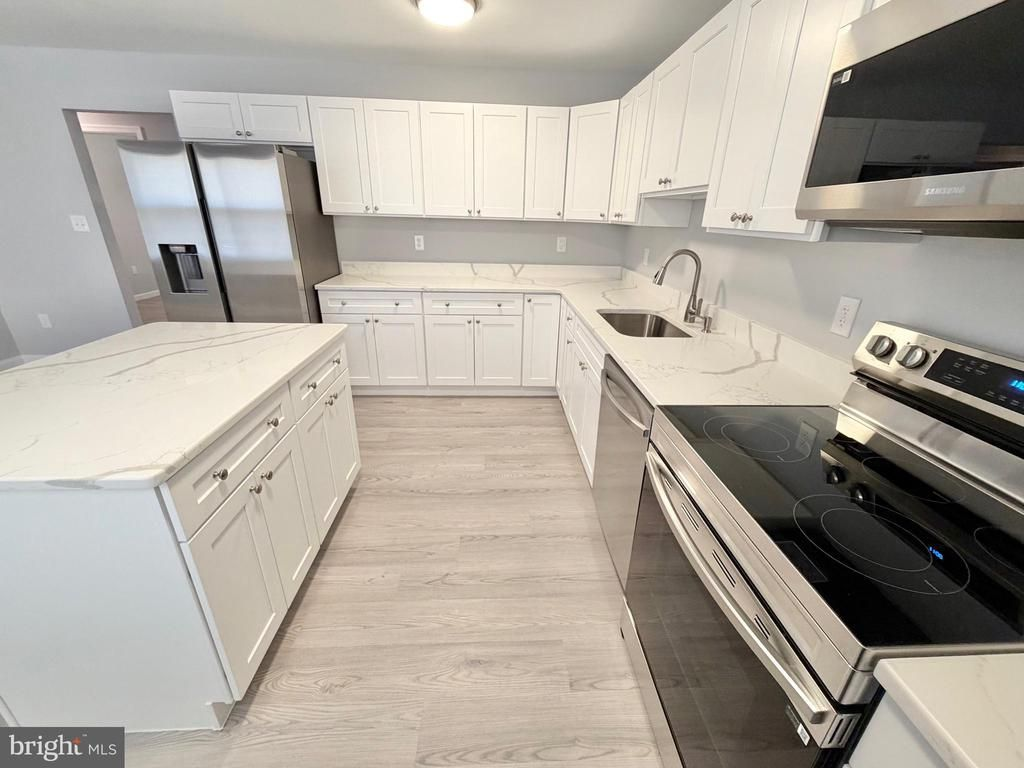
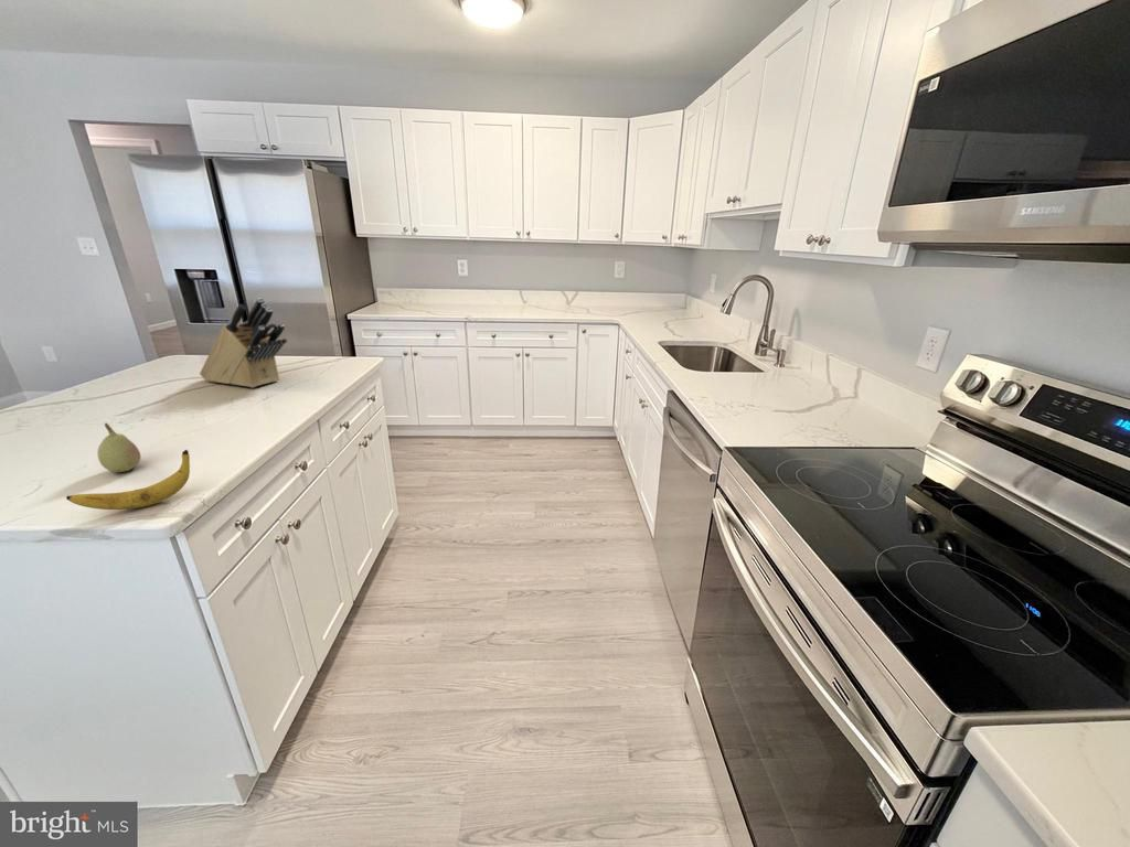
+ fruit (116, 446)
+ banana (135, 490)
+ knife block (239, 341)
